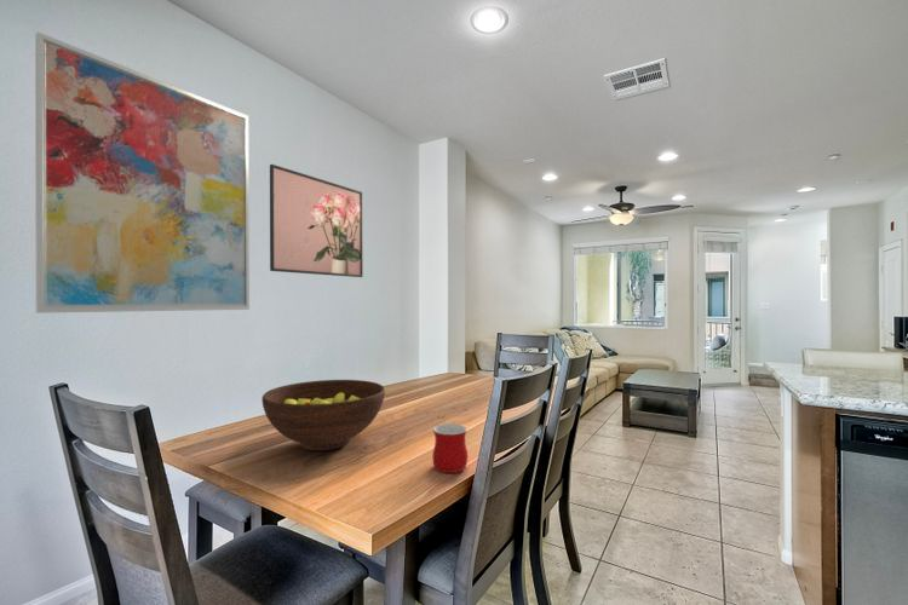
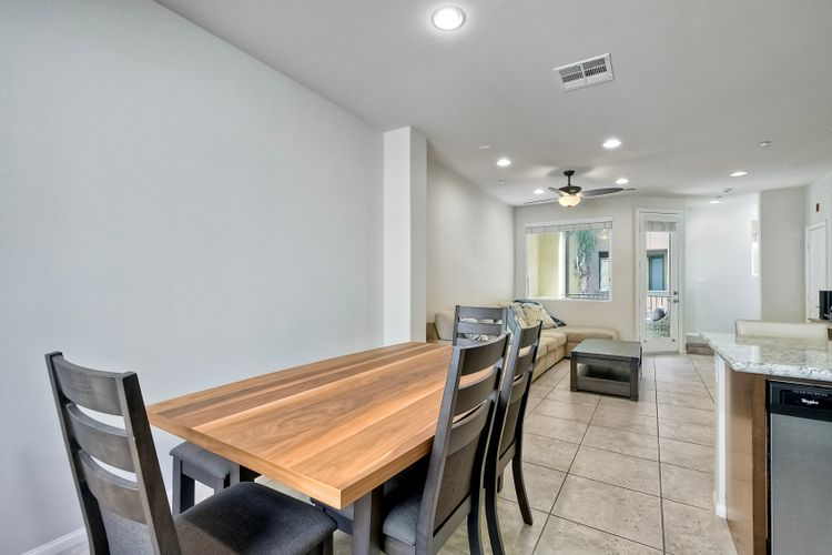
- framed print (321, 226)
- mug (452, 445)
- wall art (161, 196)
- fruit bowl (326, 416)
